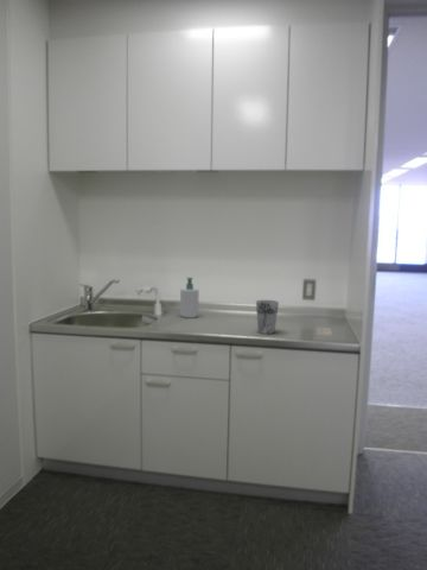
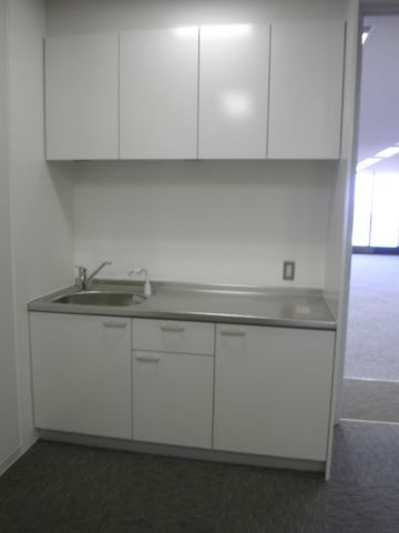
- soap bottle (189, 297)
- cup (266, 316)
